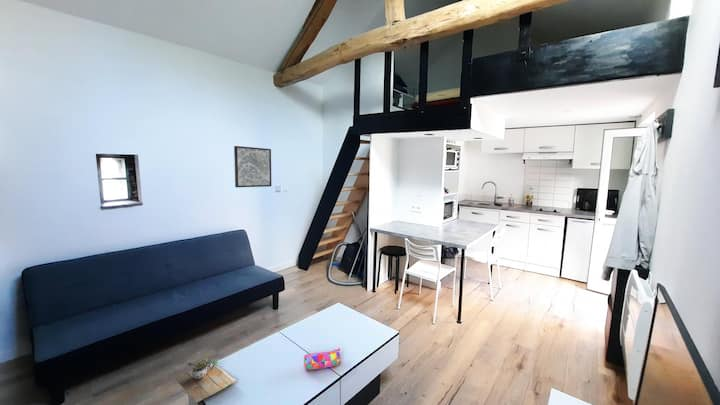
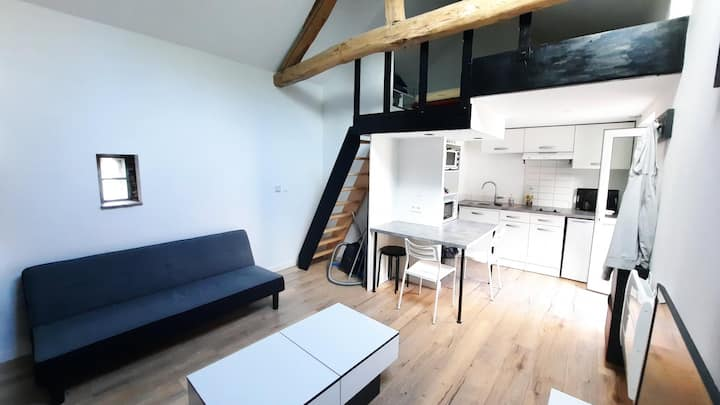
- wall art (253, 167)
- succulent plant (204, 369)
- pencil case (322, 359)
